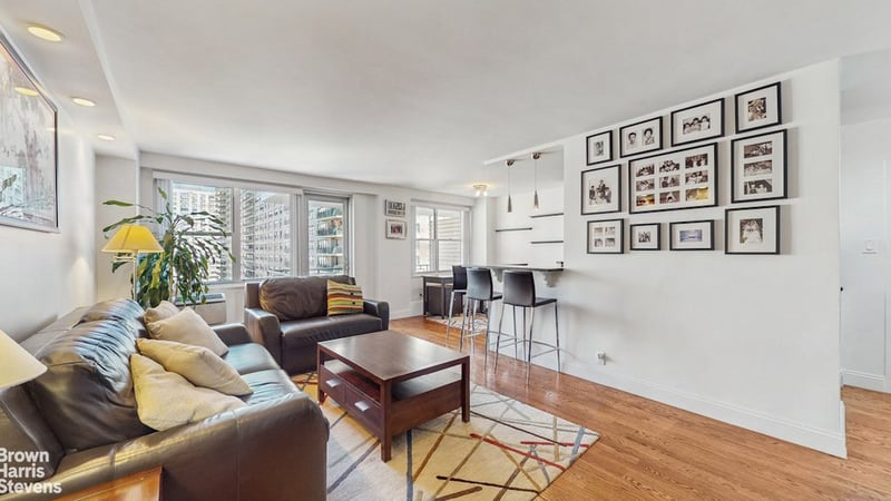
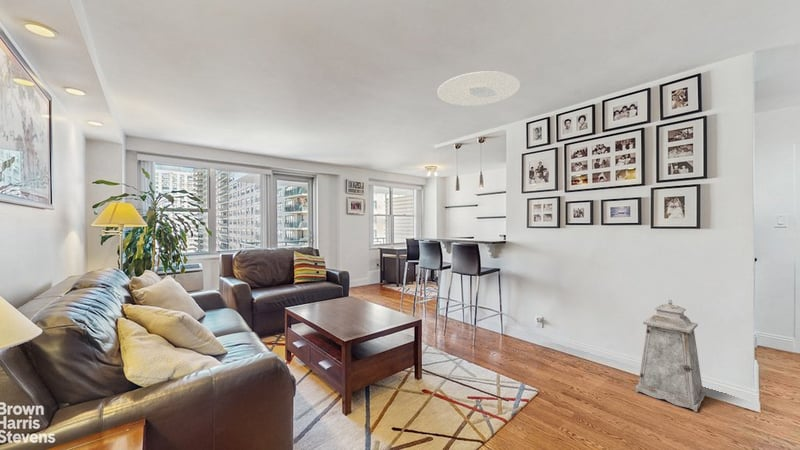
+ ceiling light (477, 86)
+ lantern (670, 346)
